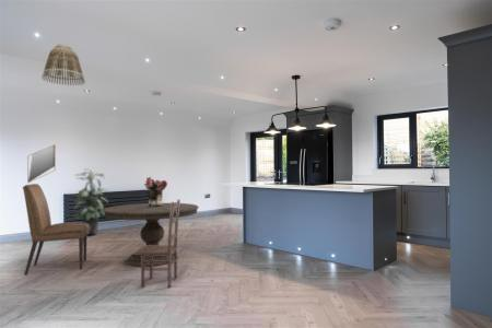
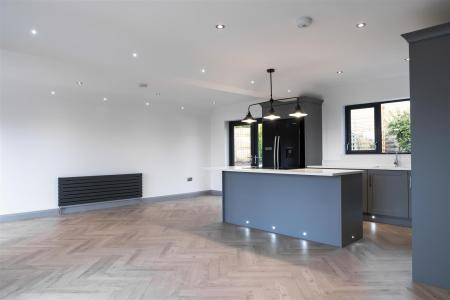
- lamp shade (62, 62)
- home mirror (42, 163)
- dining table (152, 233)
- indoor plant (90, 201)
- bouquet (156, 191)
- chair (157, 245)
- chair (58, 225)
